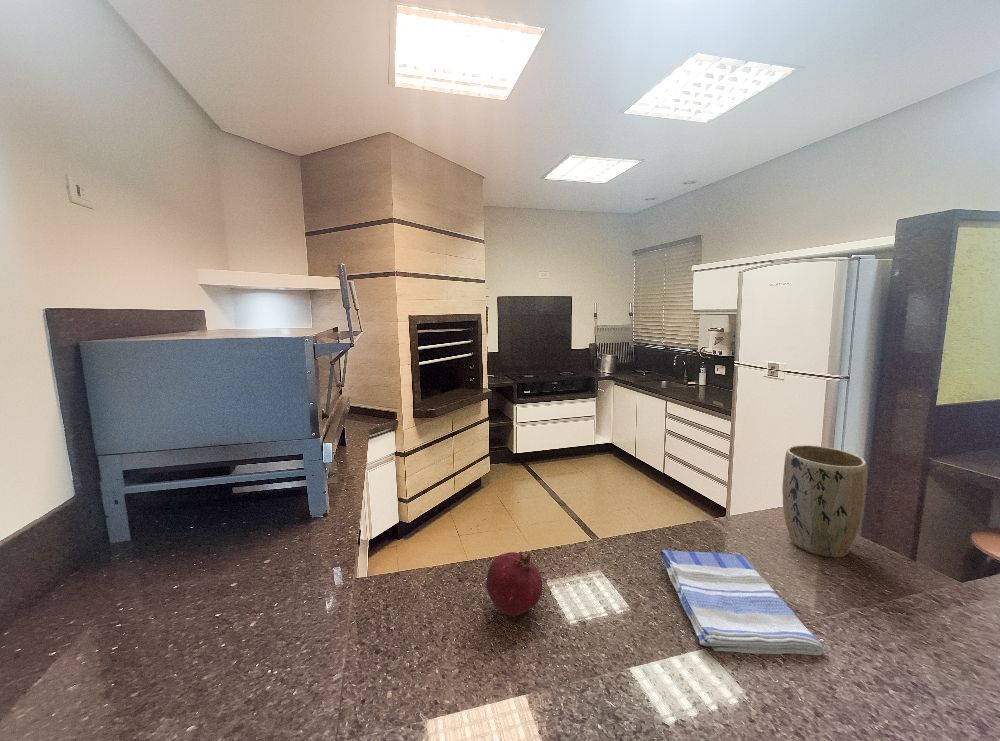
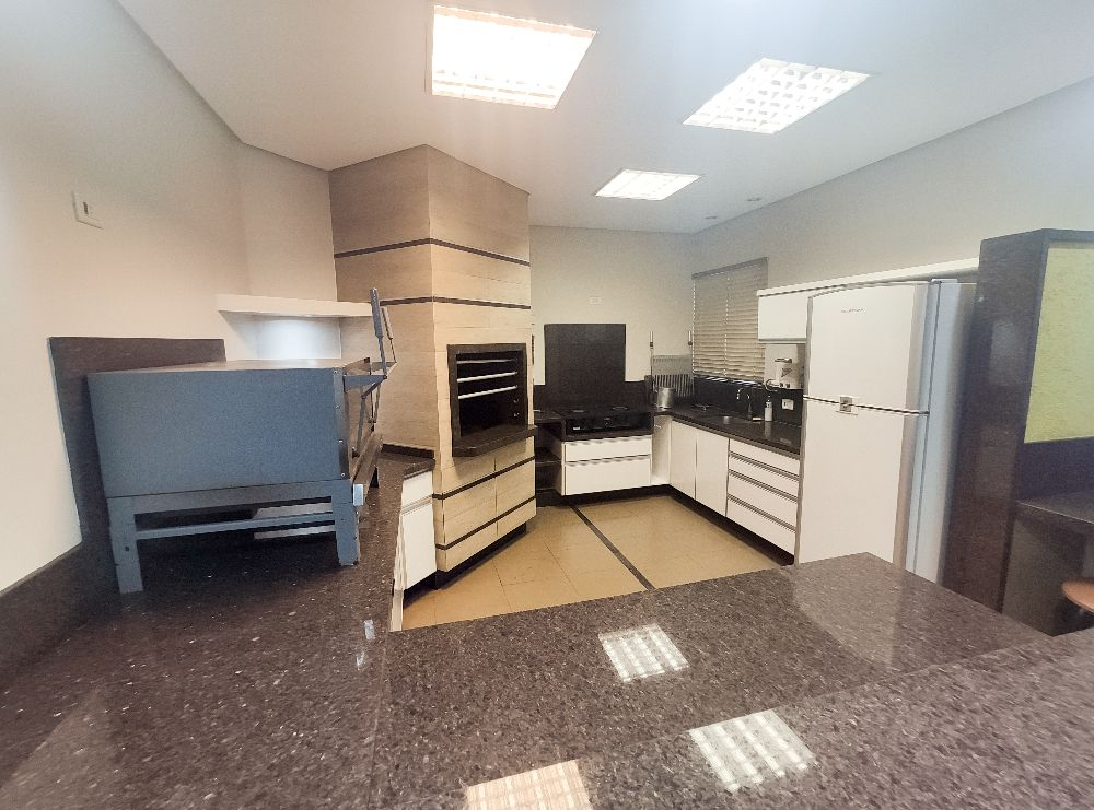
- fruit (514, 581)
- plant pot (820, 500)
- dish towel (727, 593)
